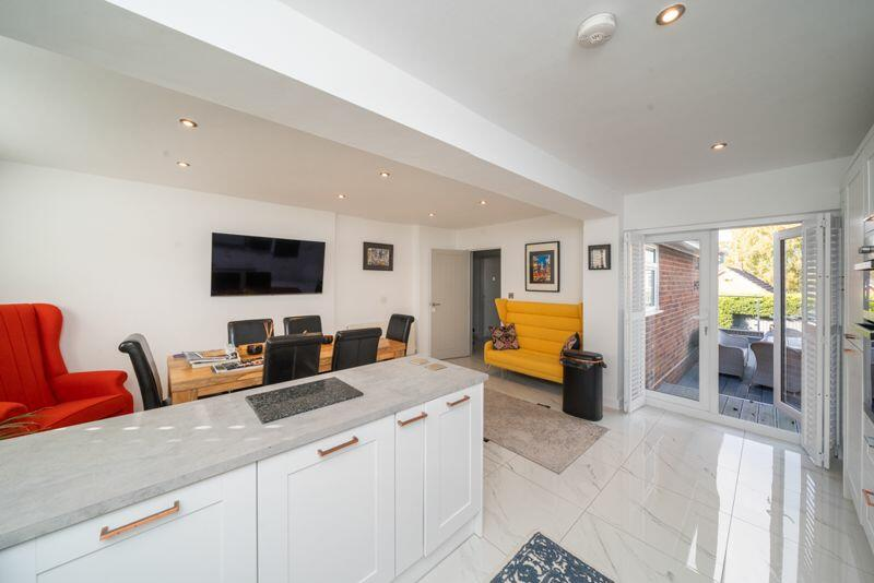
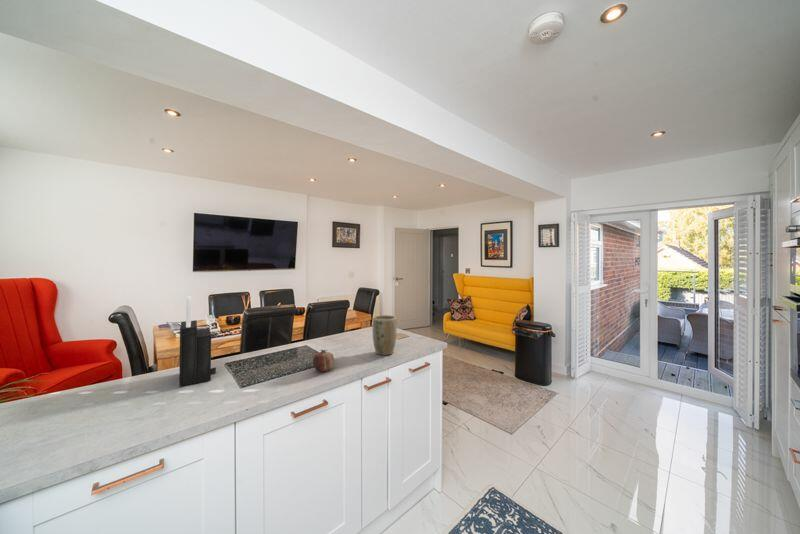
+ plant pot (384, 334)
+ knife block (198, 336)
+ fruit (323, 360)
